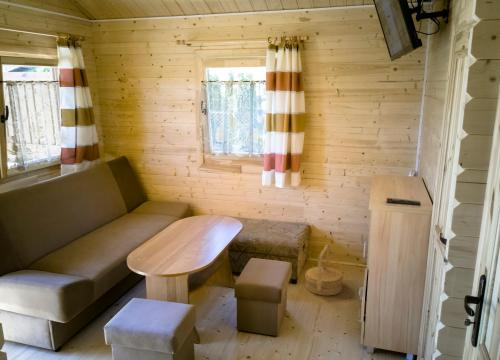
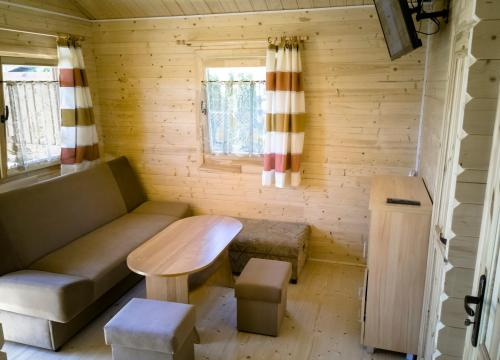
- basket (324, 268)
